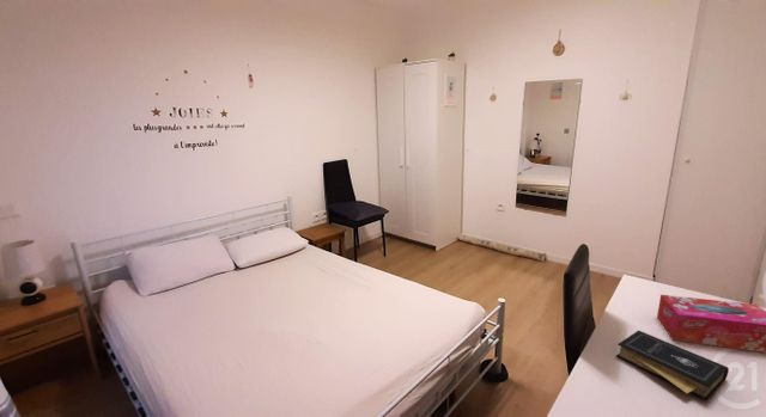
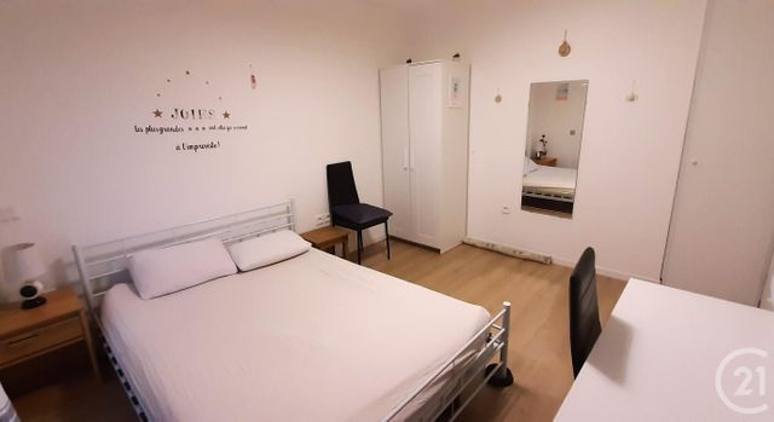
- tissue box (715, 321)
- book (667, 362)
